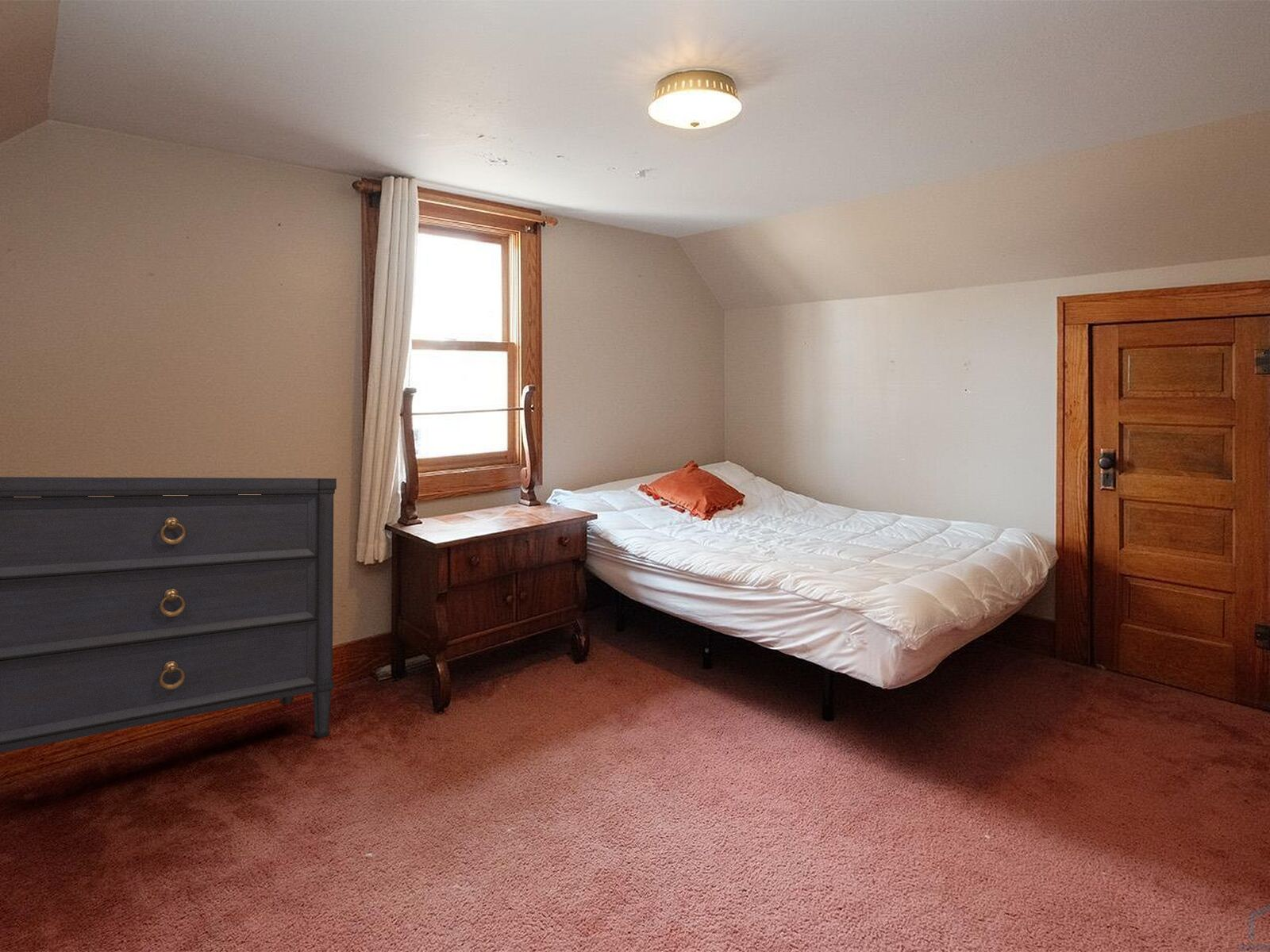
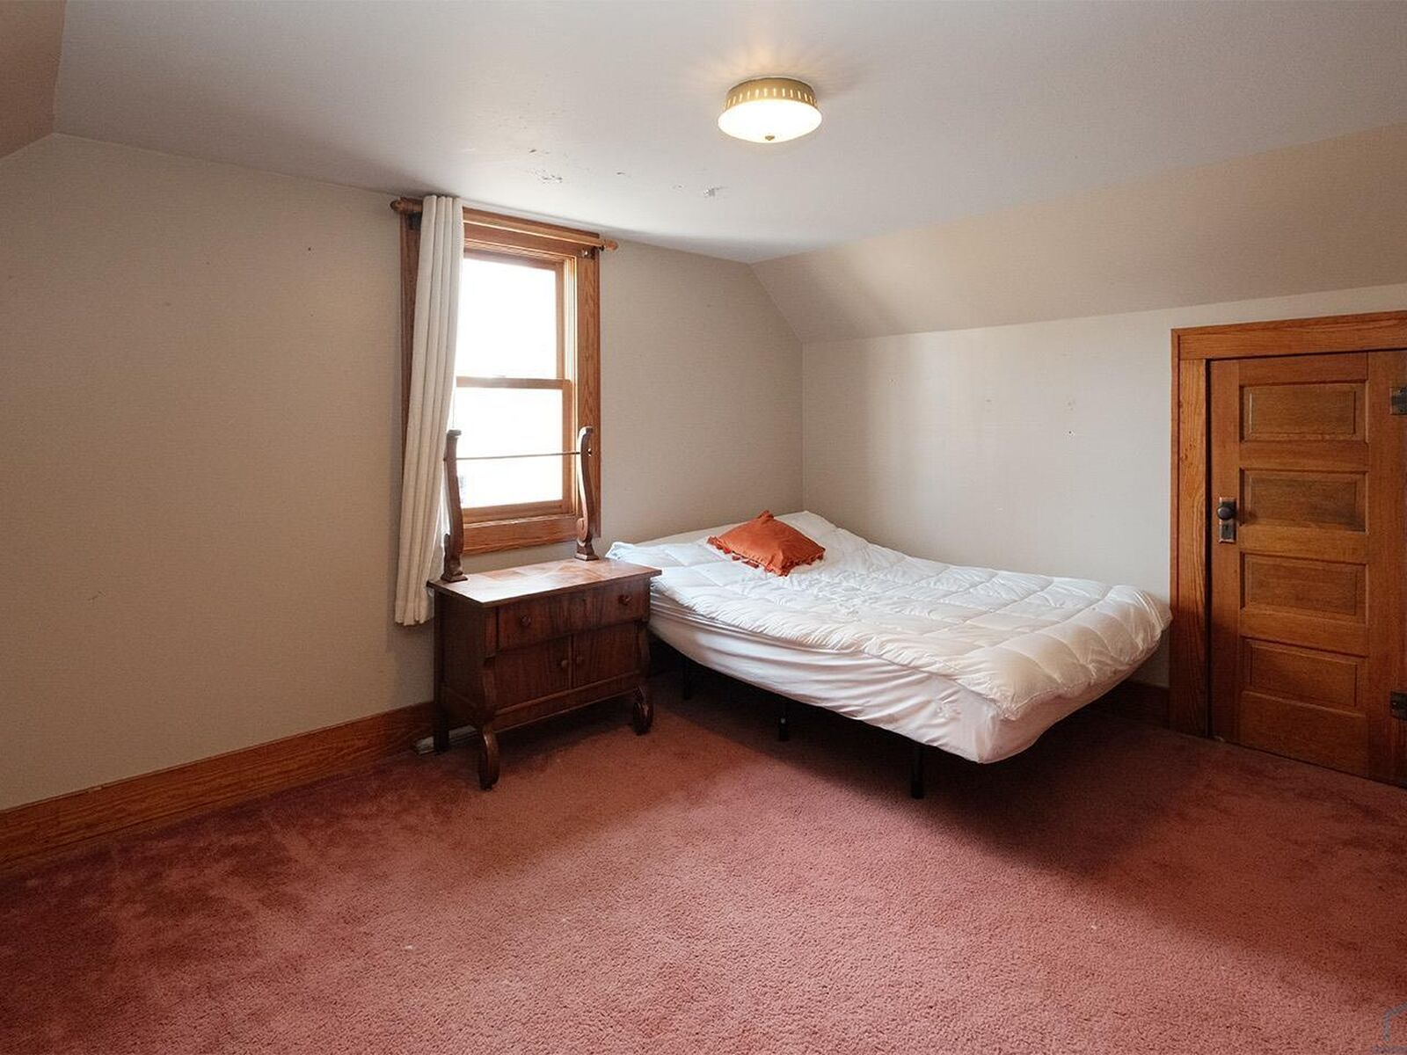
- dresser (156, 620)
